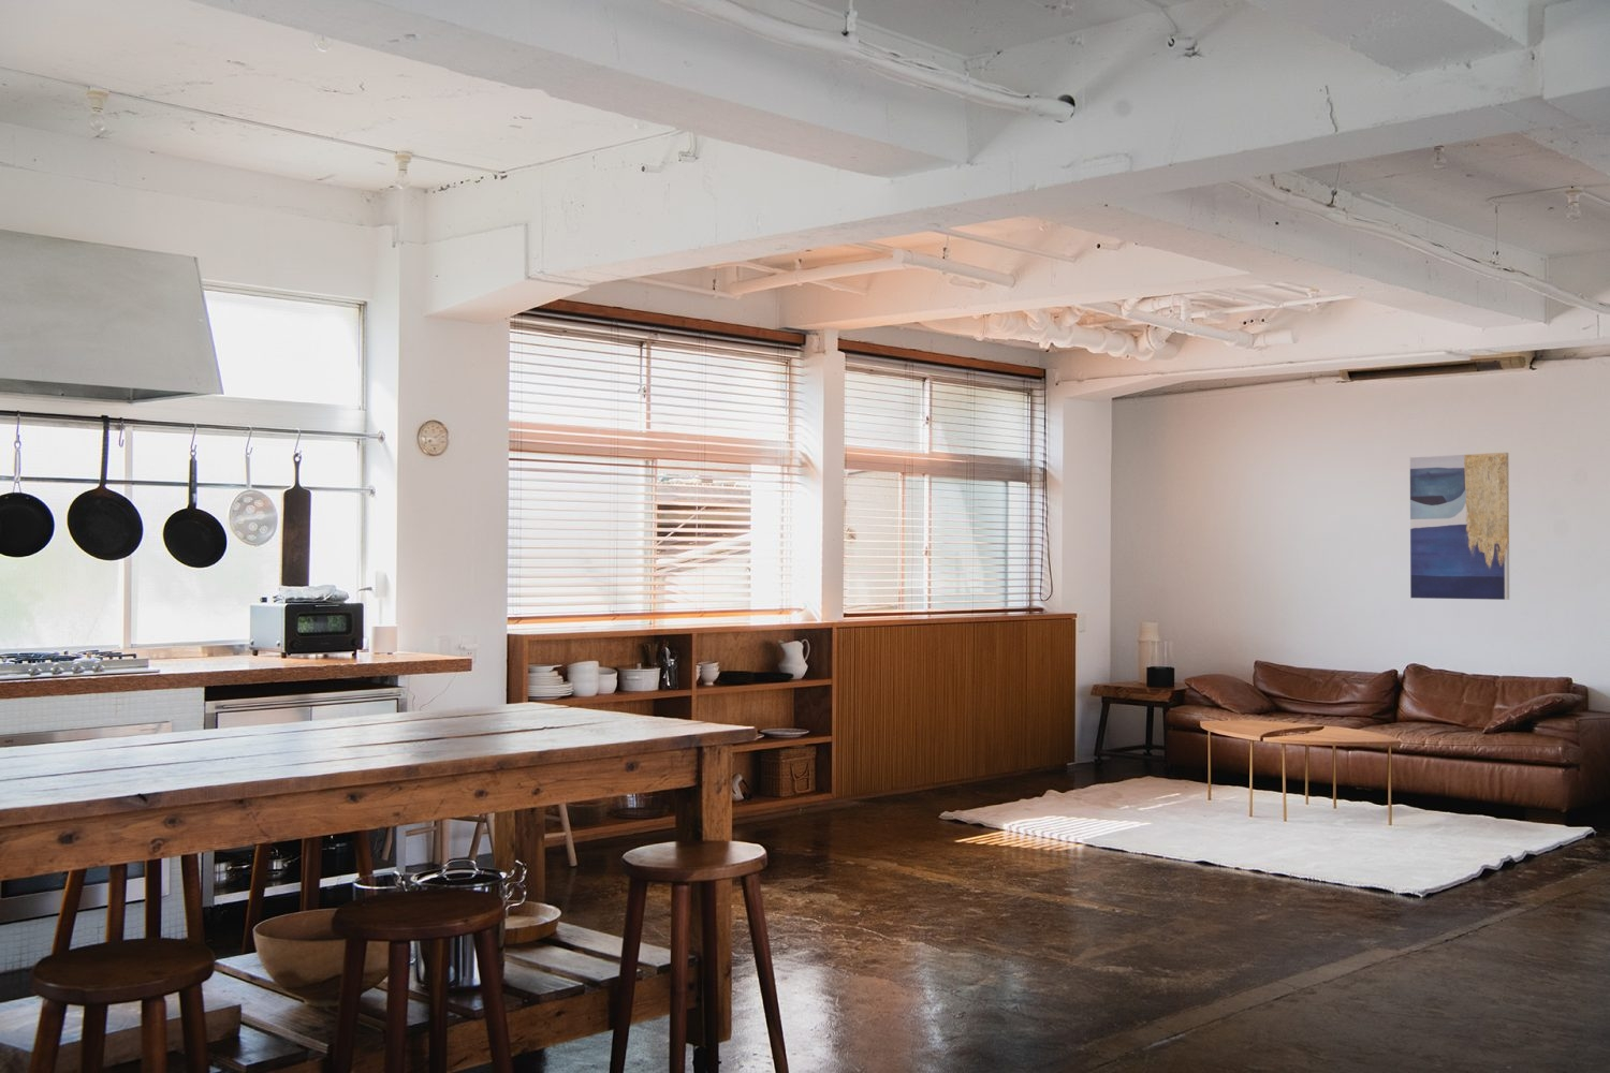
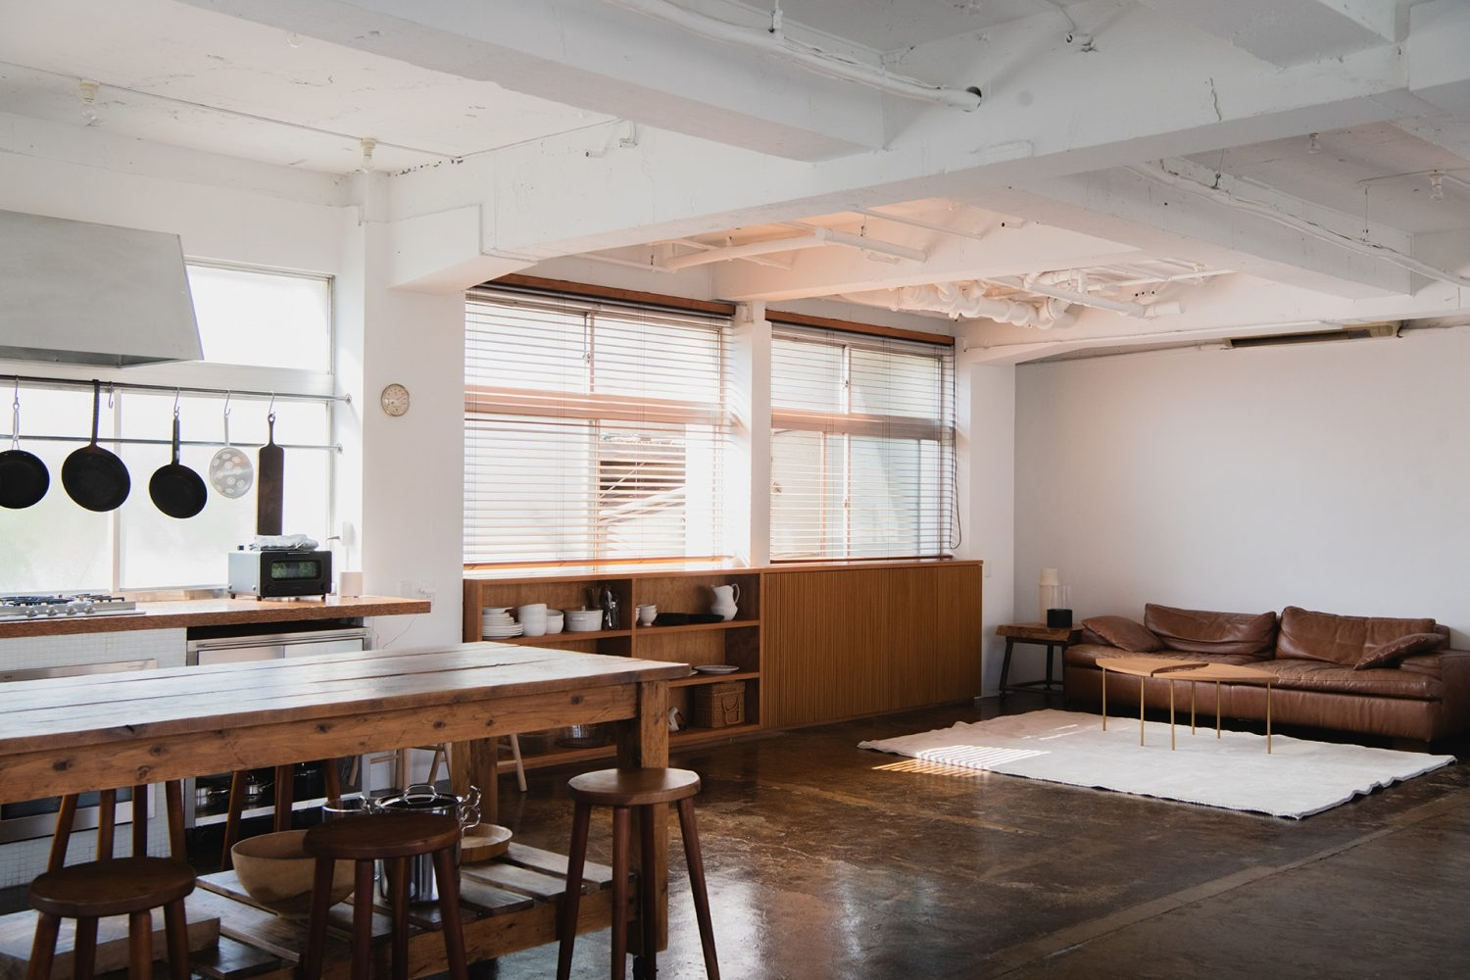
- wall art (1458, 527)
